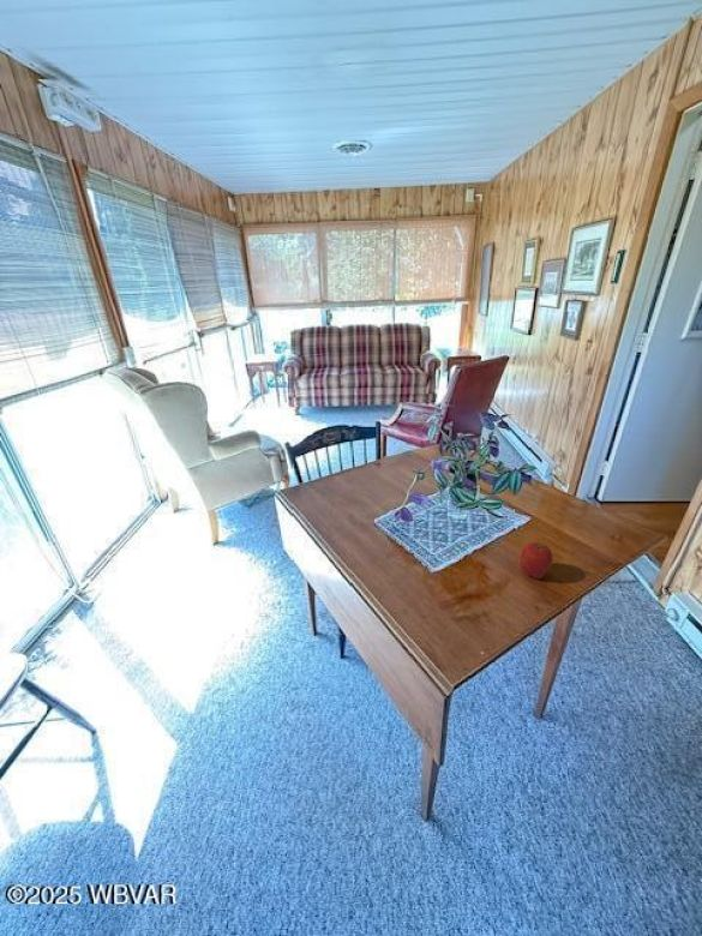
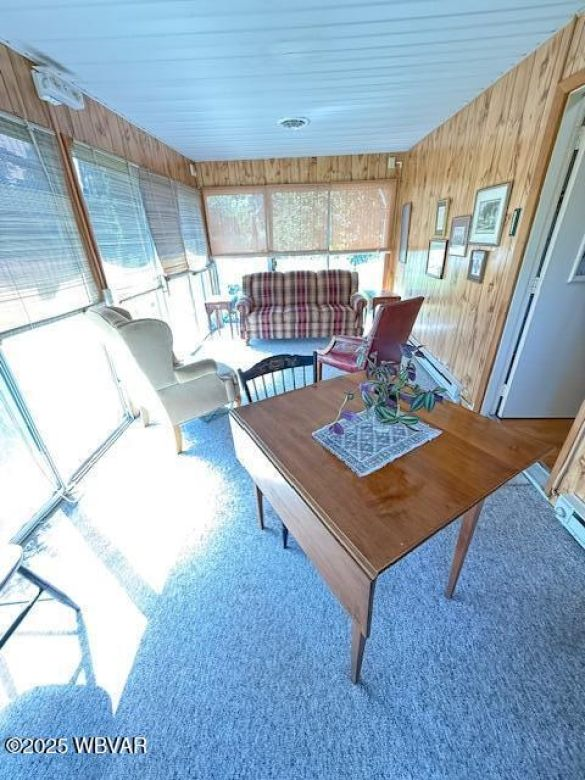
- fruit (535, 558)
